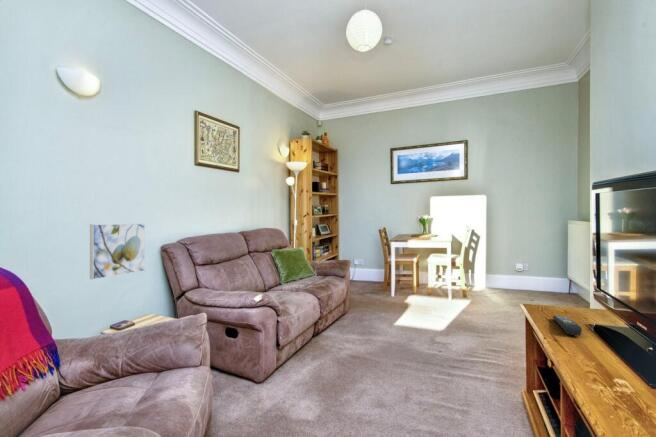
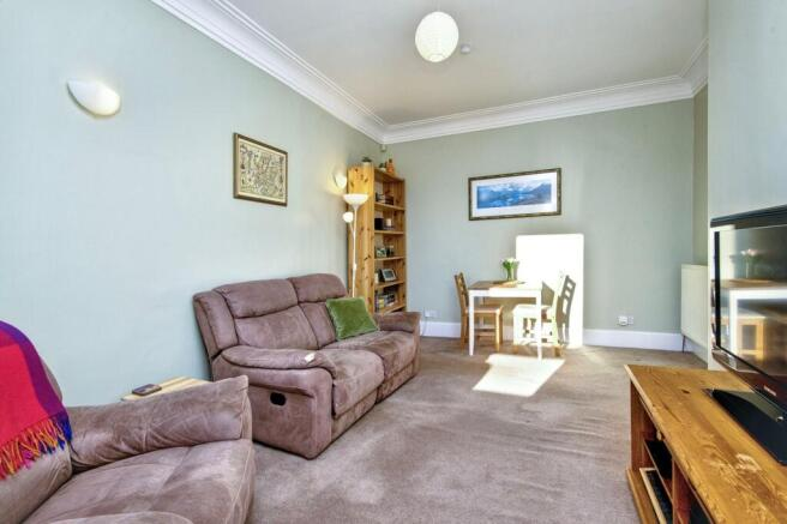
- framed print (119, 249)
- remote control (566, 323)
